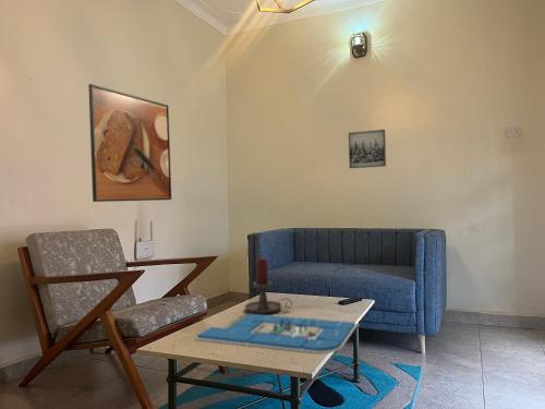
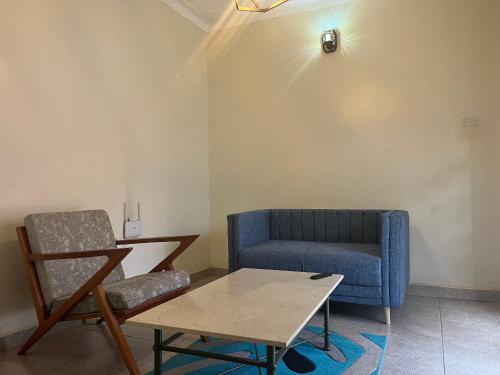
- candle holder (267, 284)
- wall art (366, 148)
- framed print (134, 148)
- board game (278, 326)
